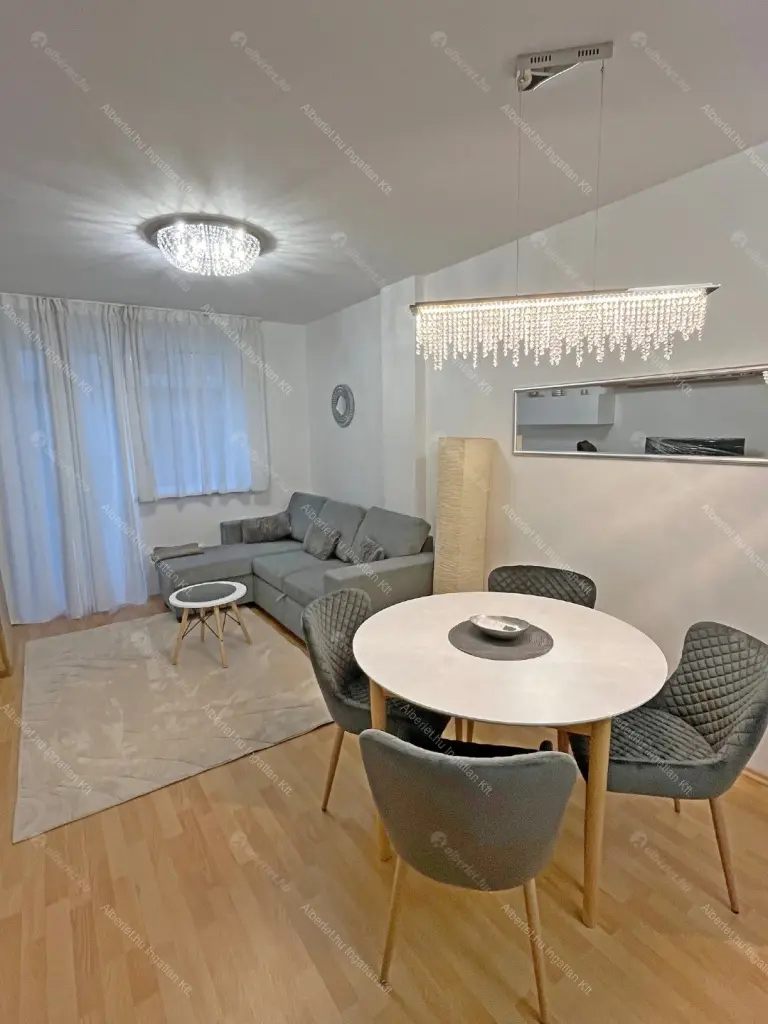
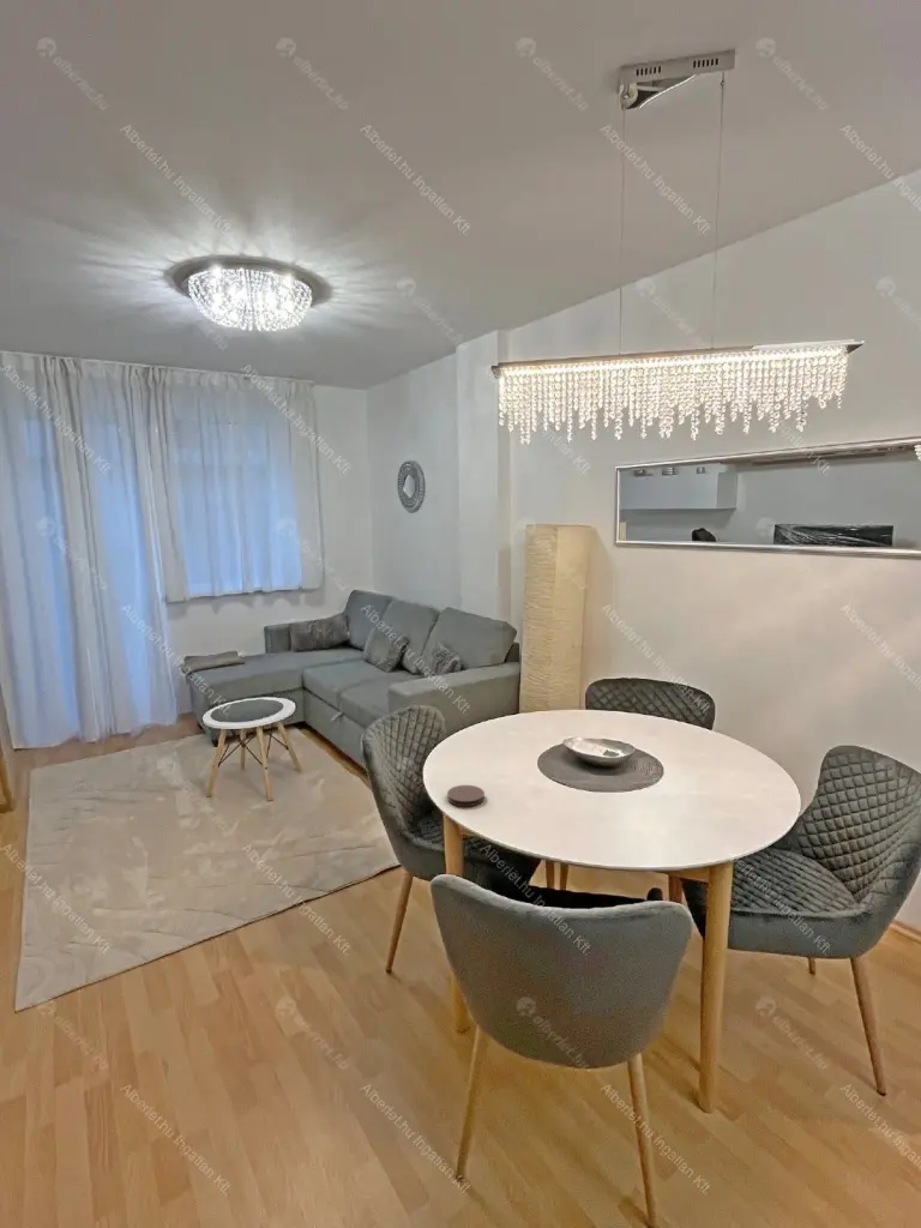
+ coaster (465, 795)
